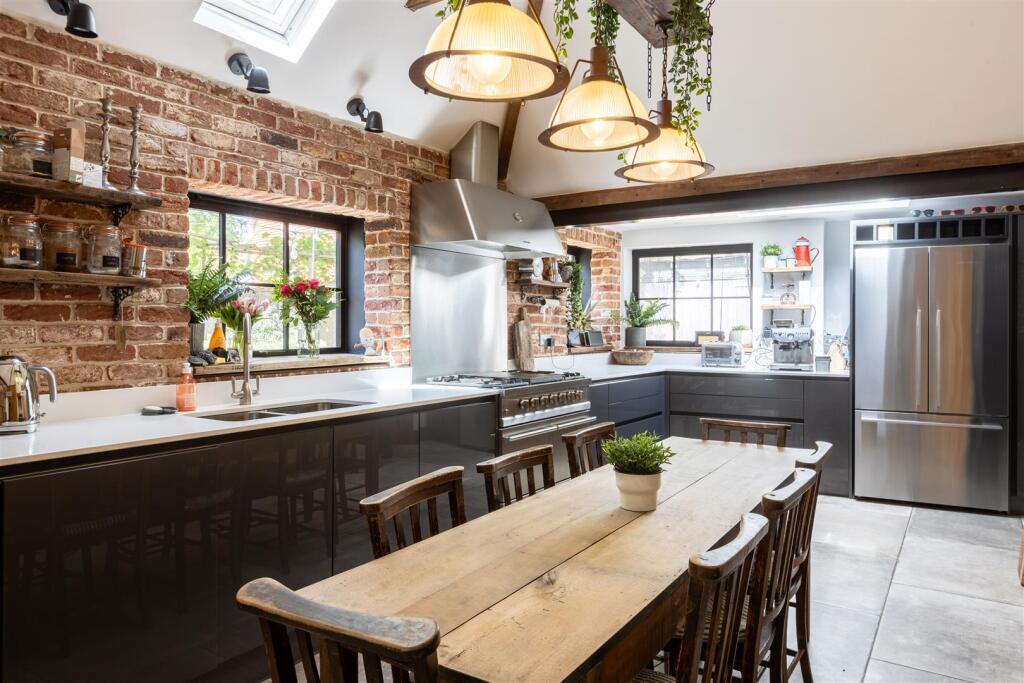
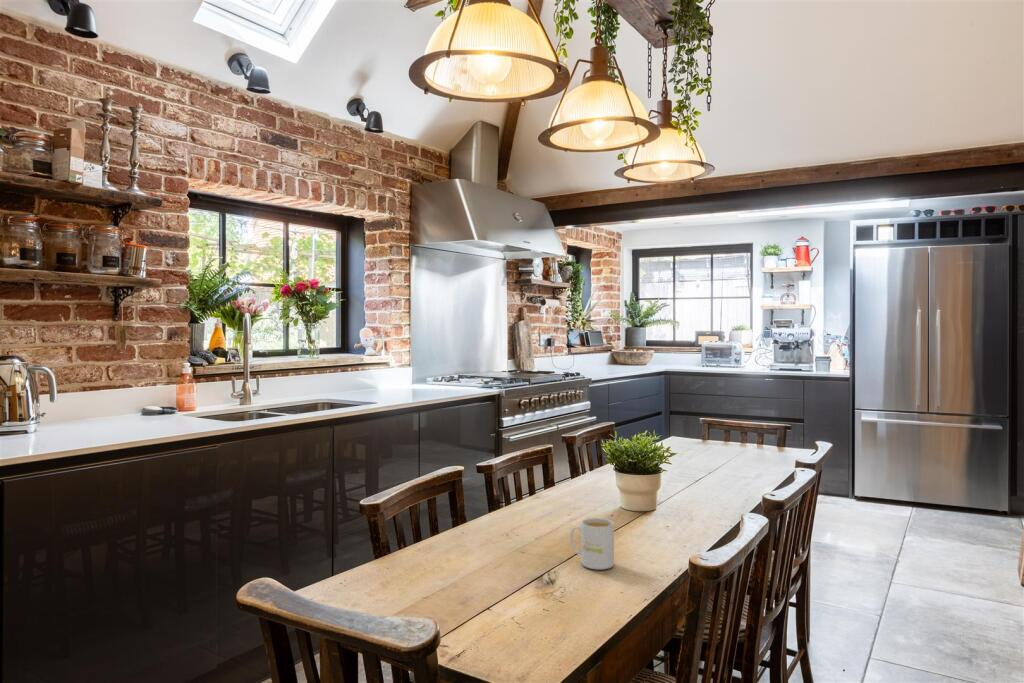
+ mug (591, 542)
